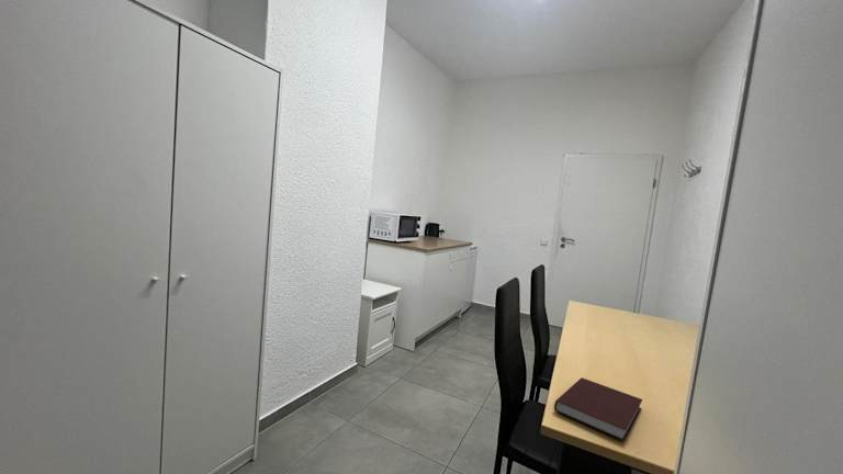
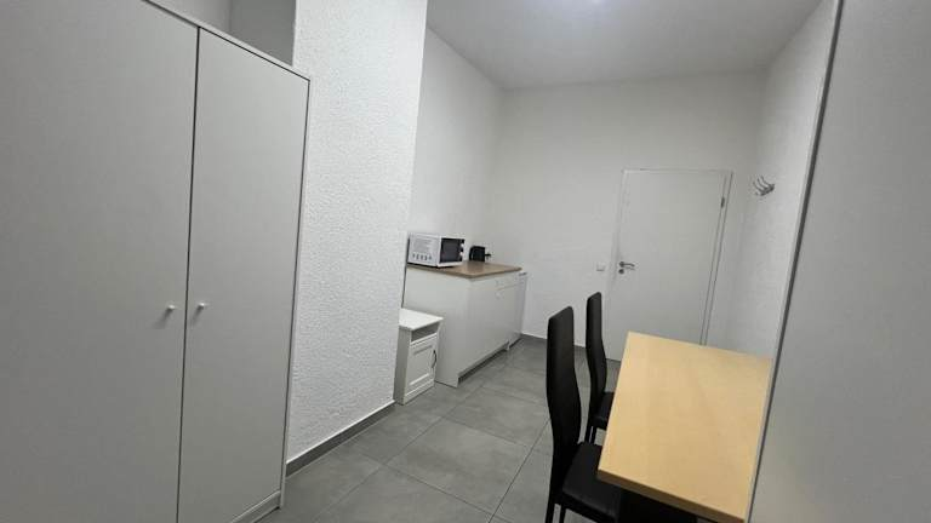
- notebook (599, 404)
